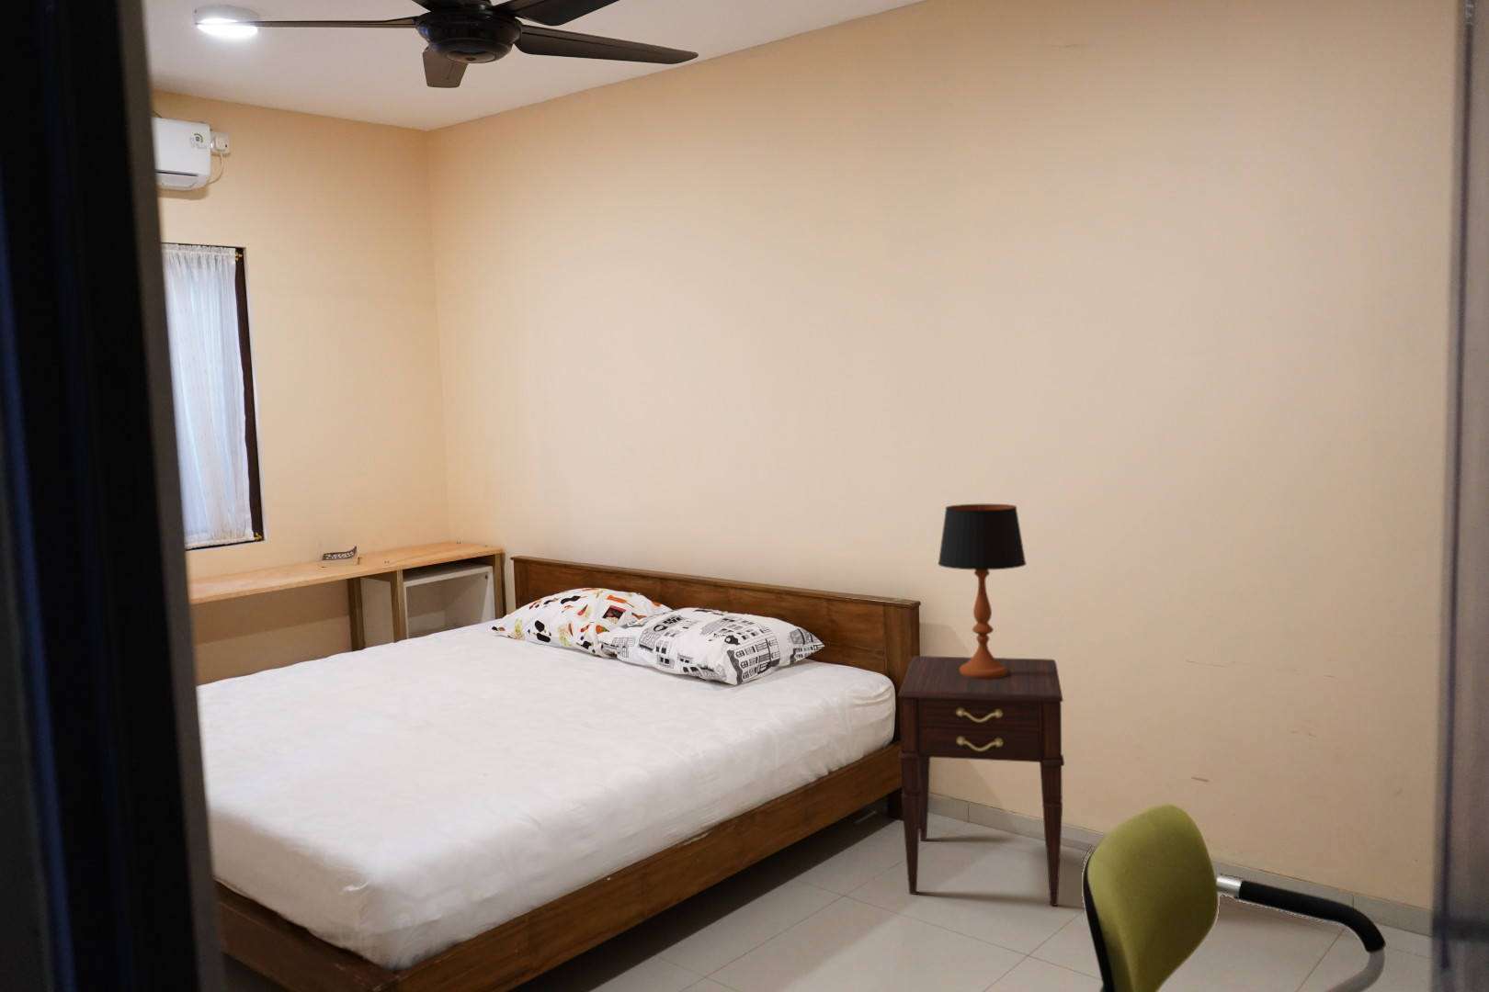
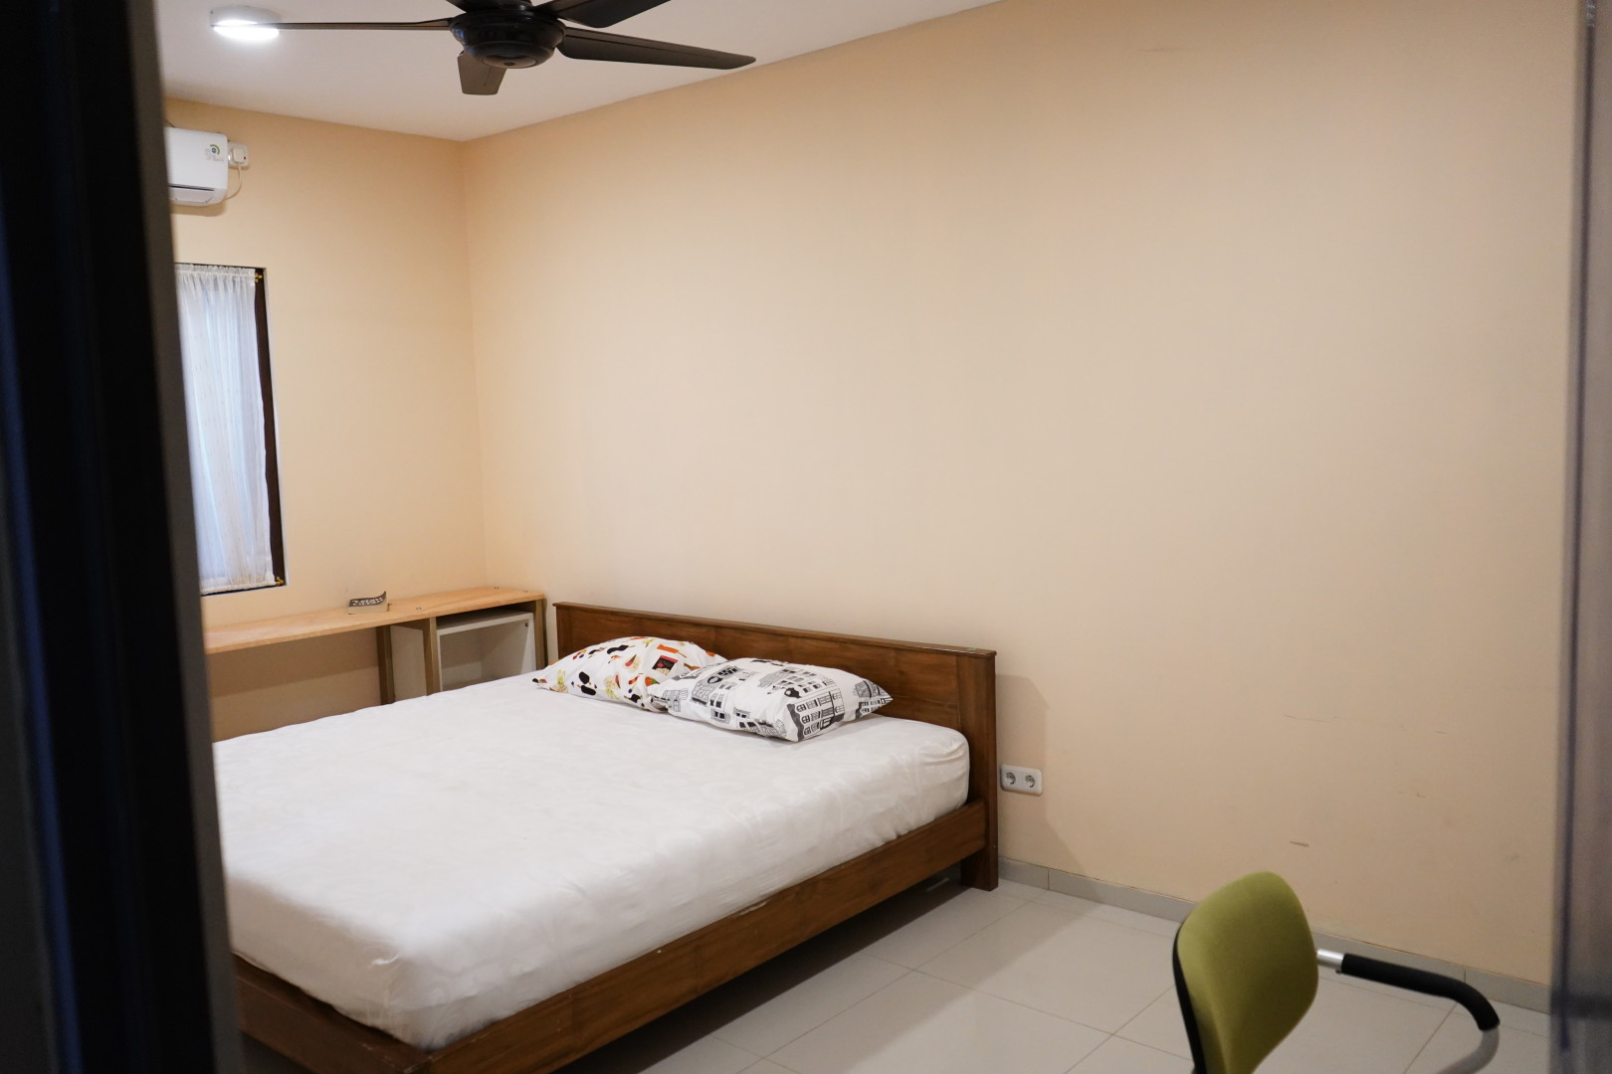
- nightstand (982, 758)
- table lamp (982, 590)
